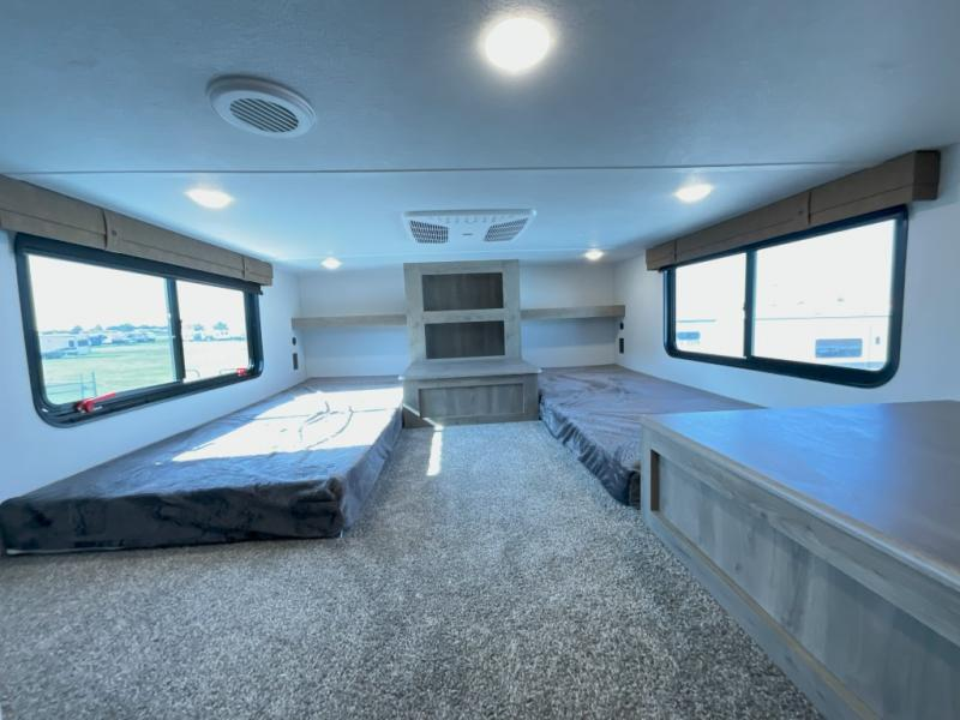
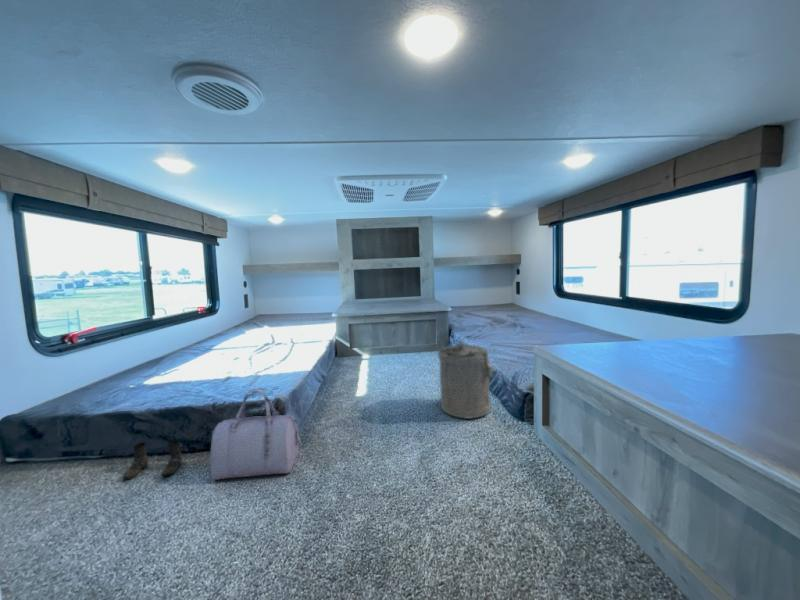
+ laundry hamper (464, 375)
+ boots (147, 459)
+ duffel bag (257, 428)
